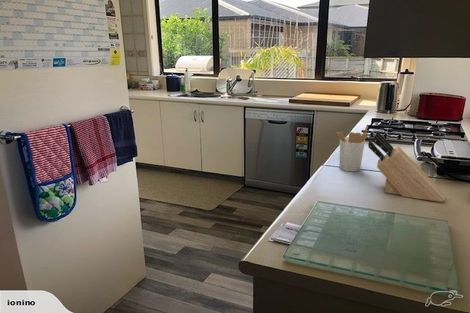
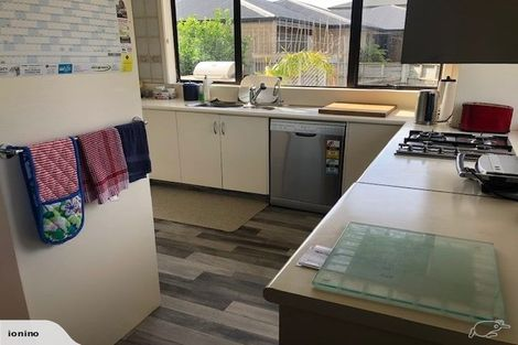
- knife block (405, 164)
- utensil holder (353, 149)
